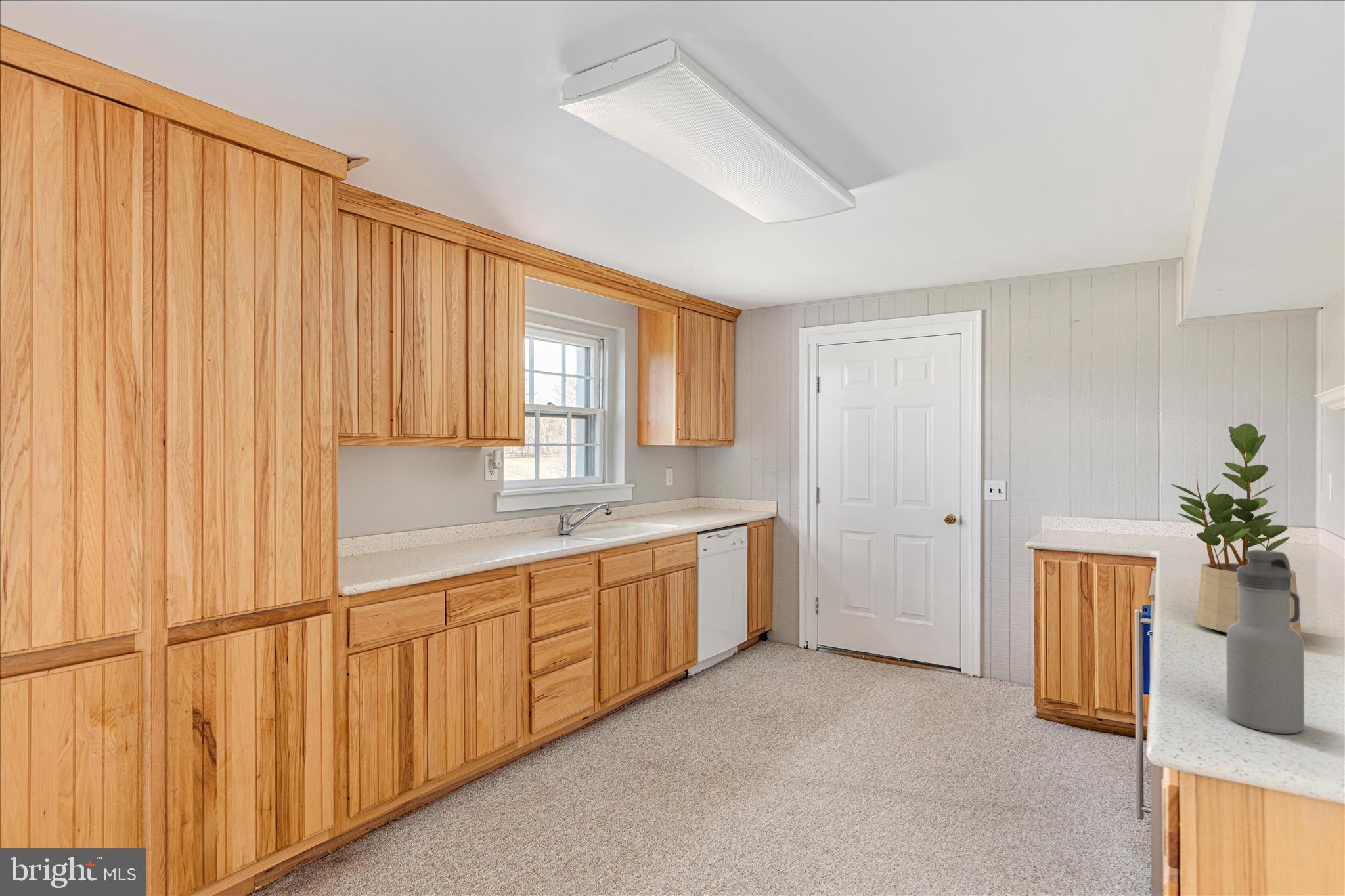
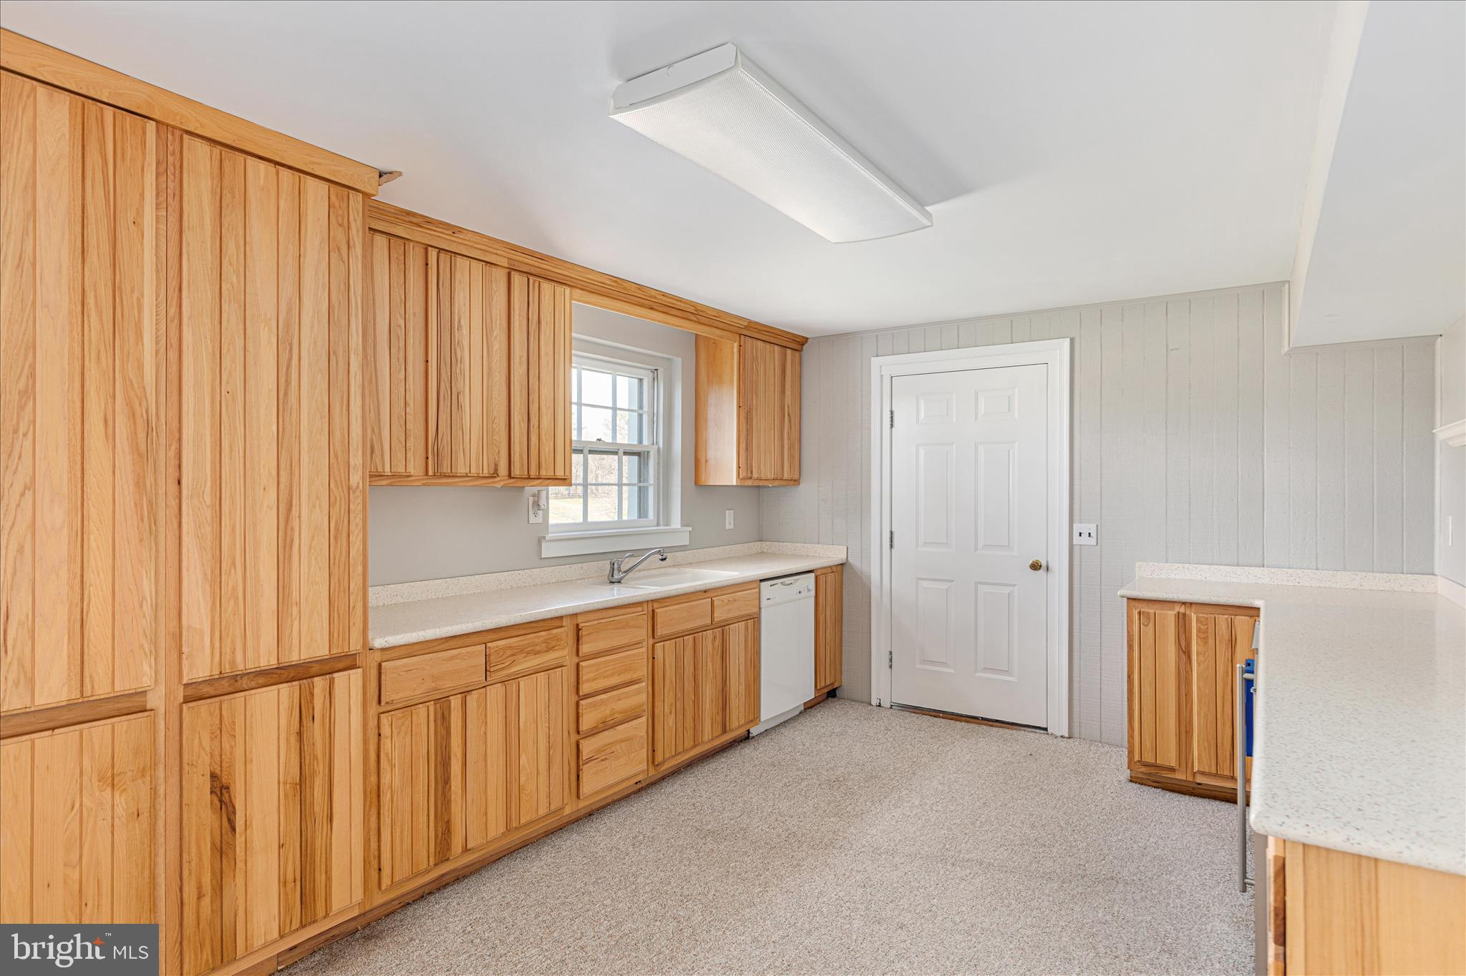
- water bottle (1265, 637)
- potted plant (1235, 527)
